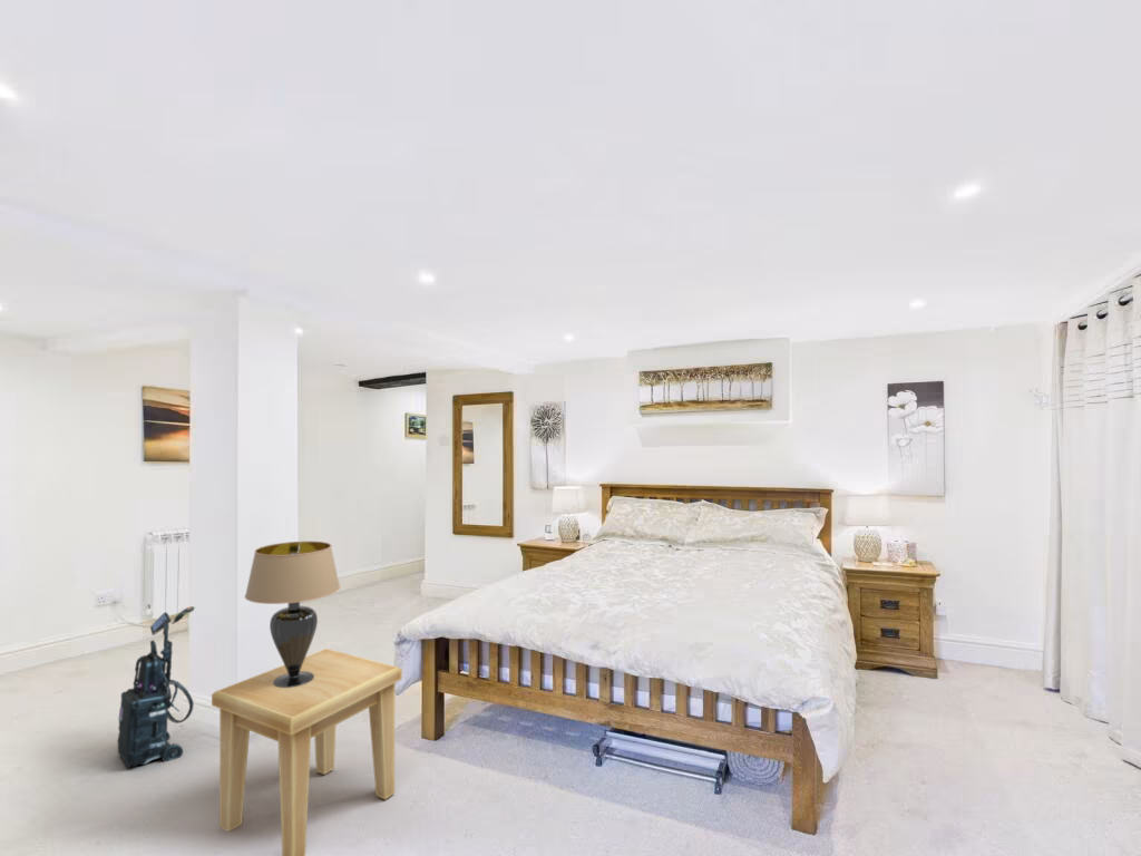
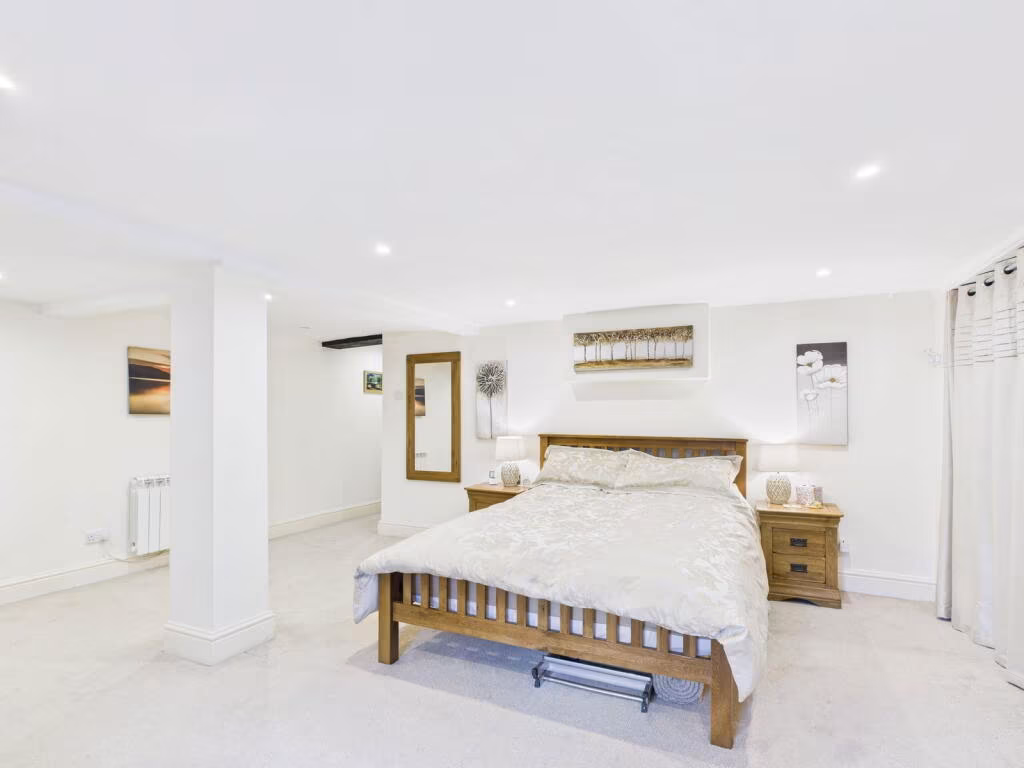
- table lamp (293, 613)
- vacuum cleaner (156, 681)
- side table (310, 743)
